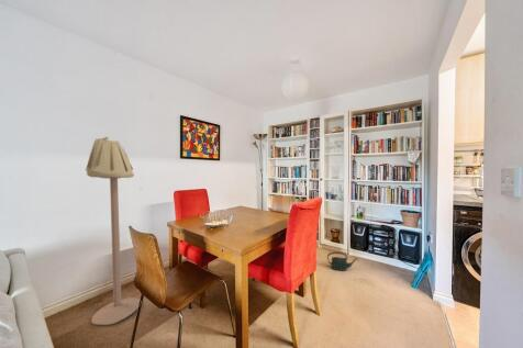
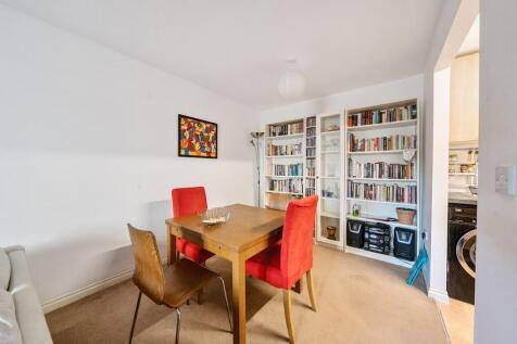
- floor lamp (112, 223)
- watering can (342, 260)
